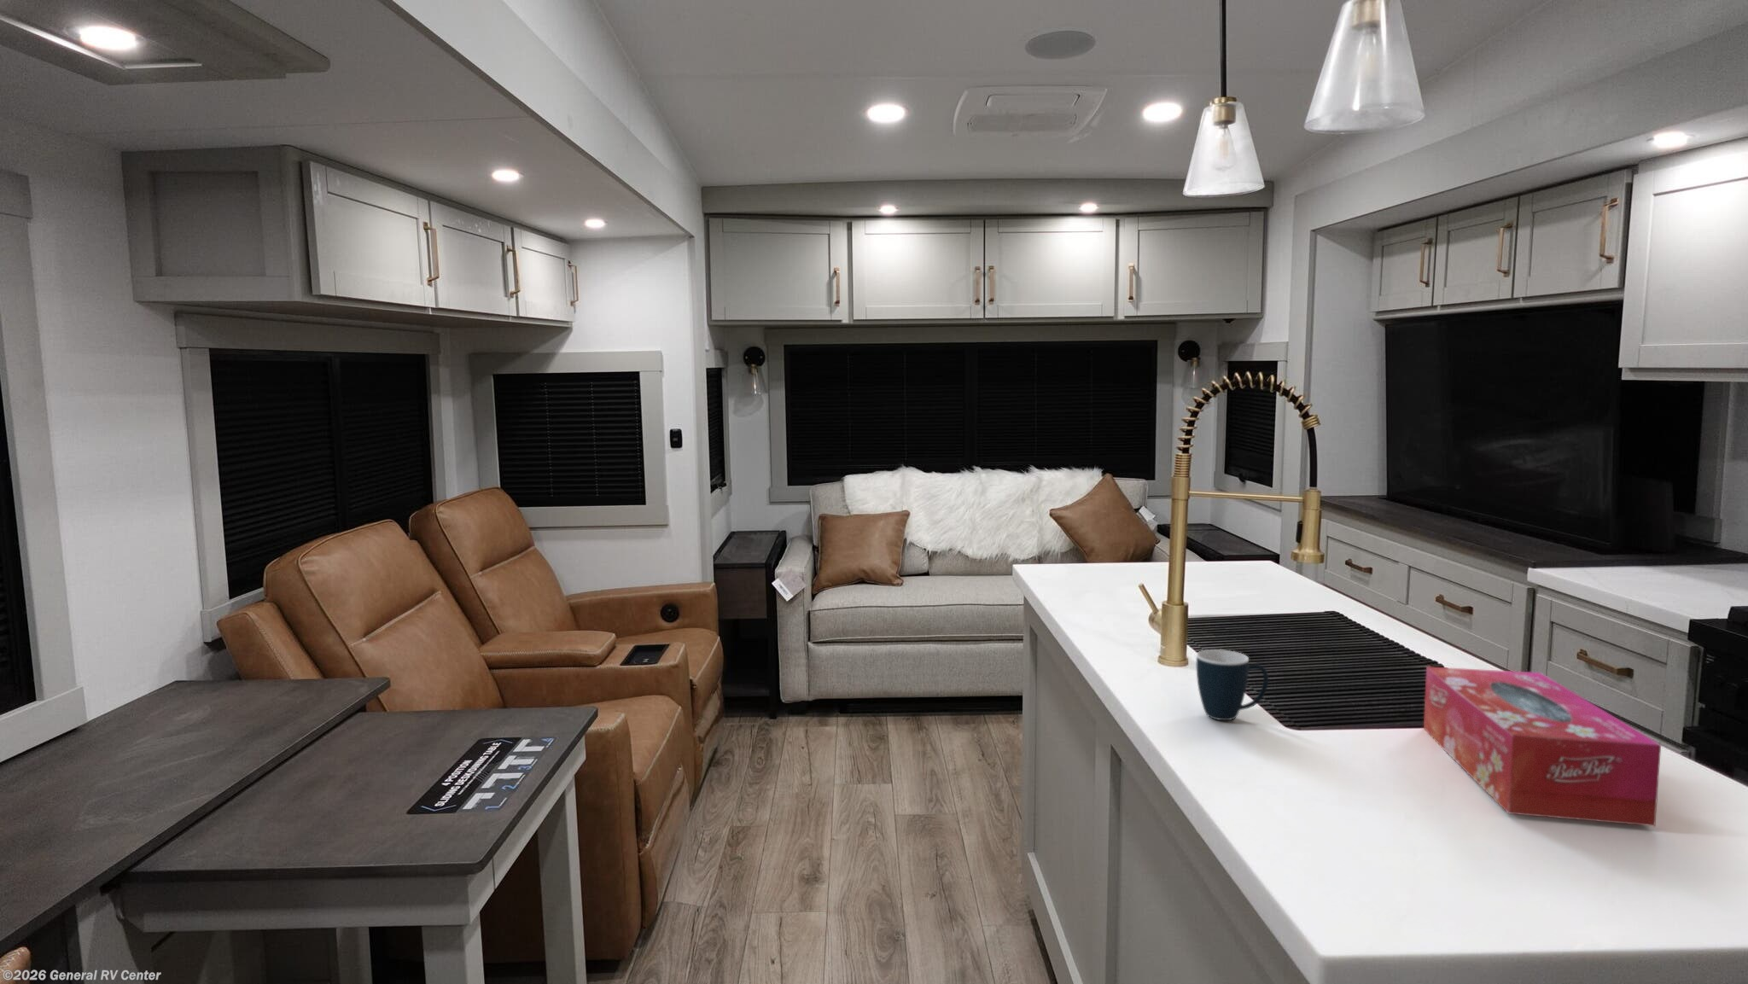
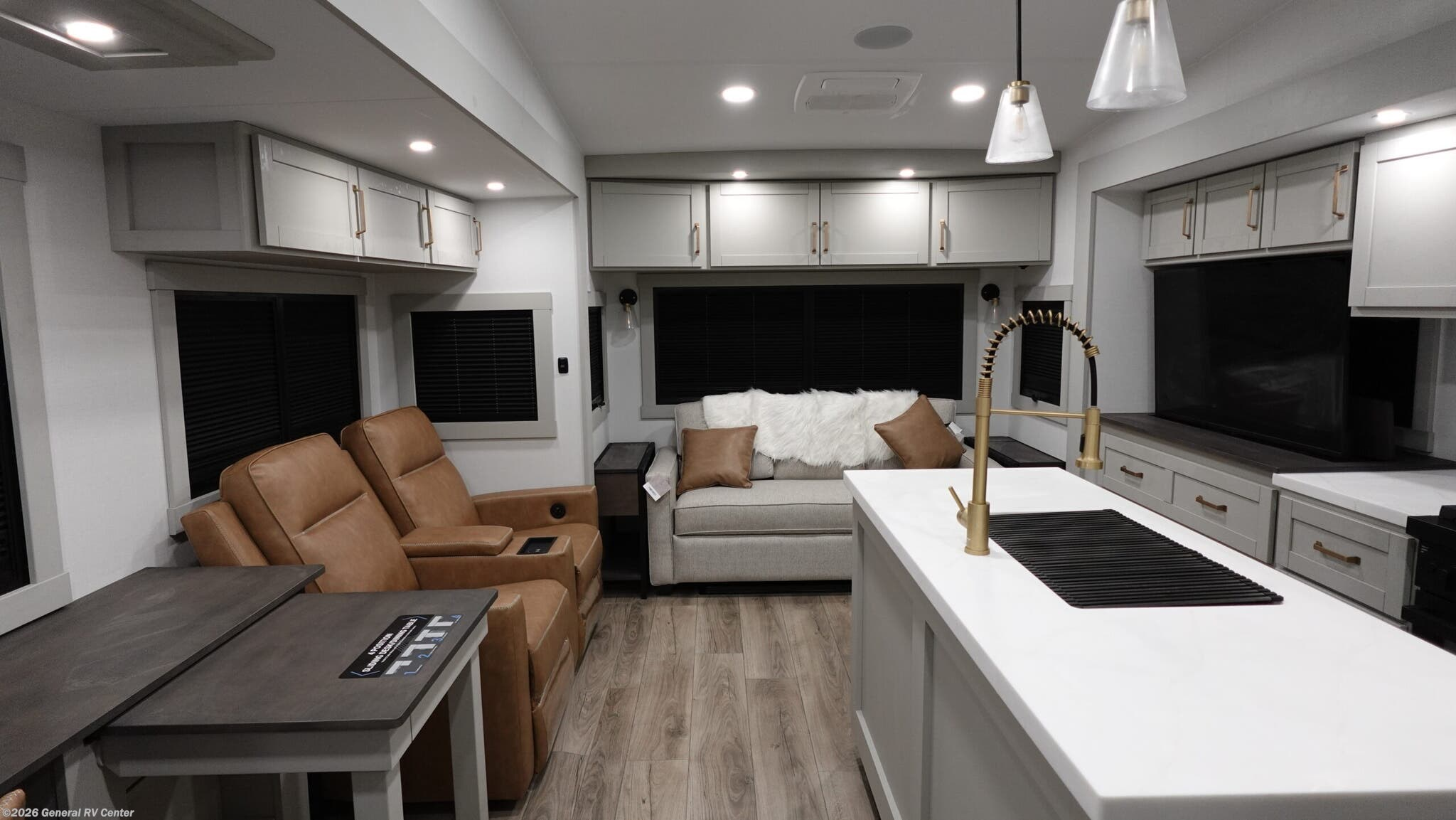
- tissue box (1526, 736)
- mug (1232, 686)
